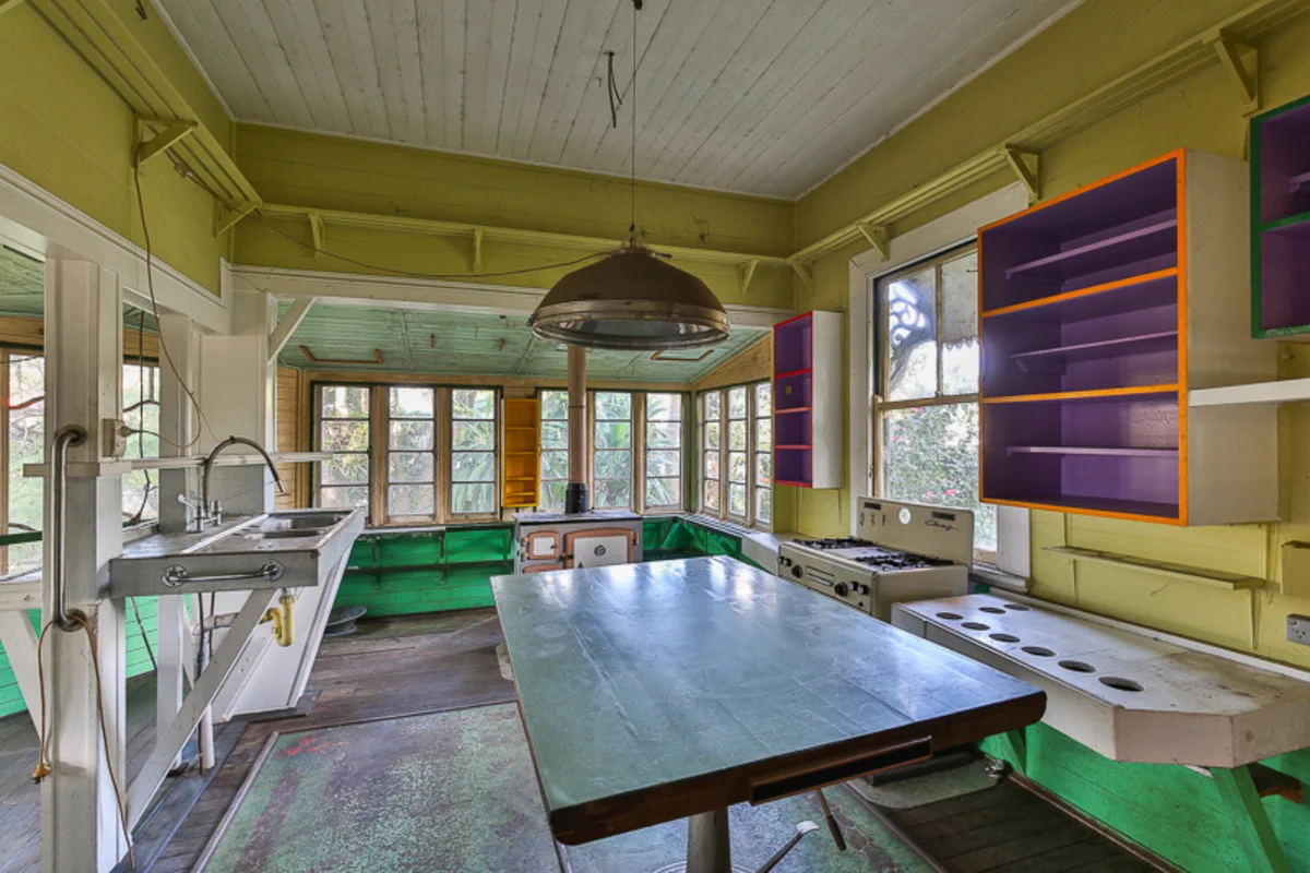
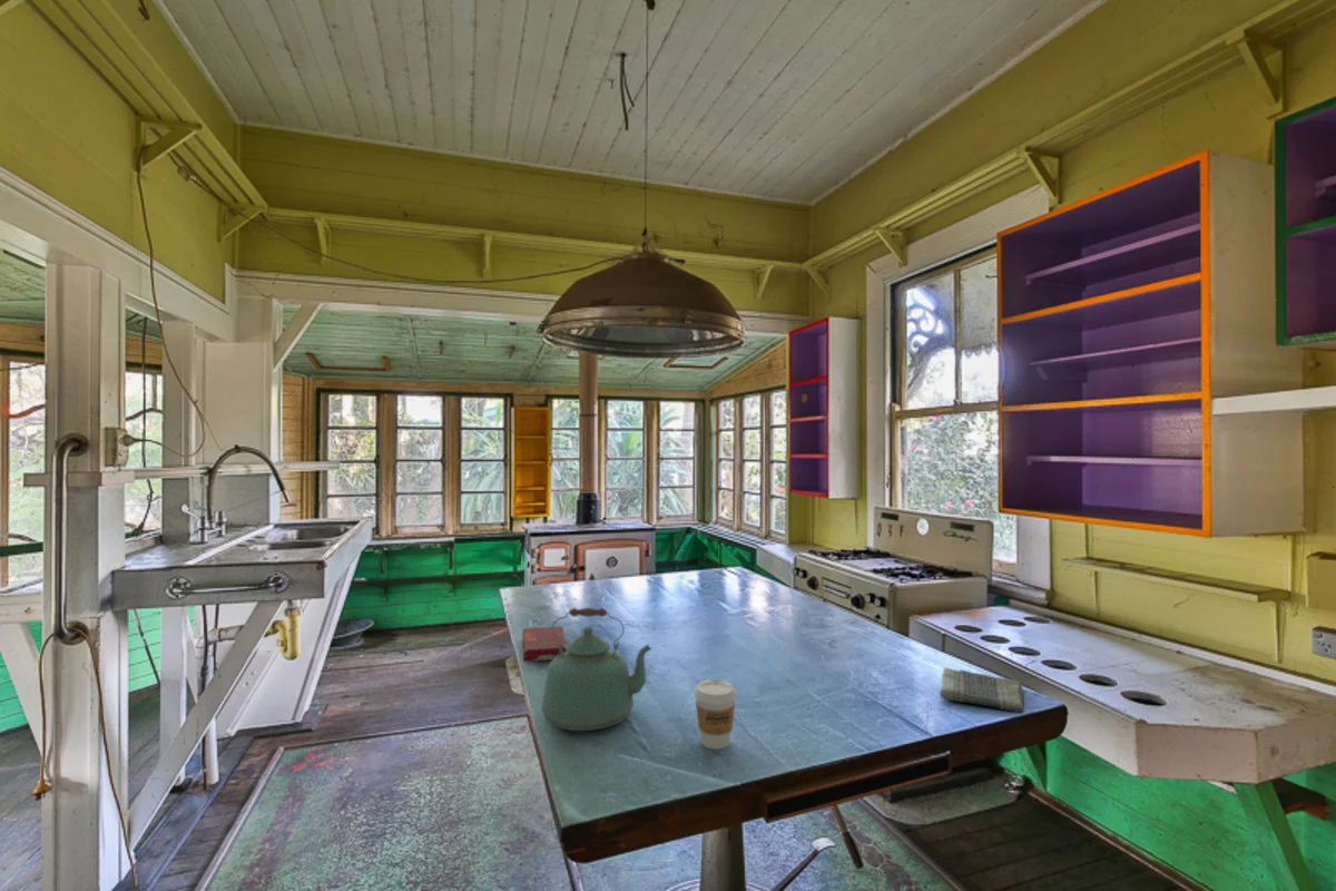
+ coffee cup (715, 713)
+ kettle (597, 660)
+ book (543, 642)
+ dish towel (981, 686)
